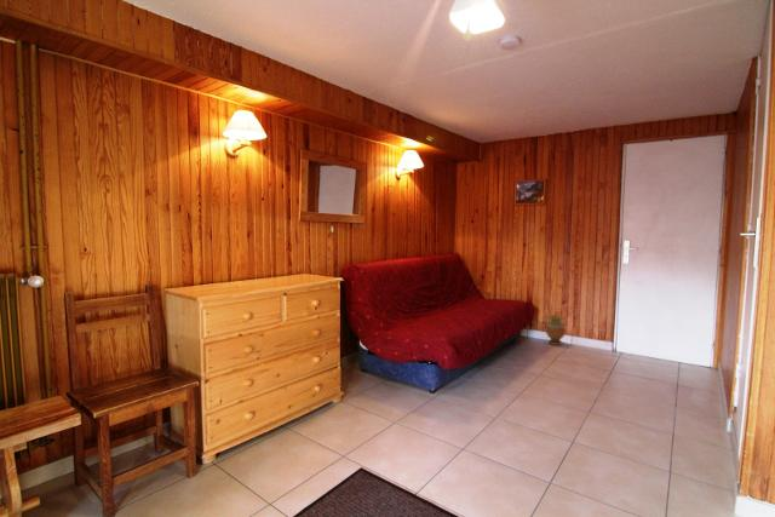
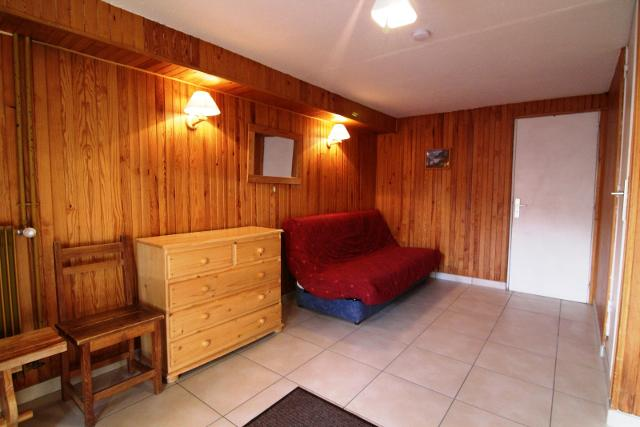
- vase (555, 329)
